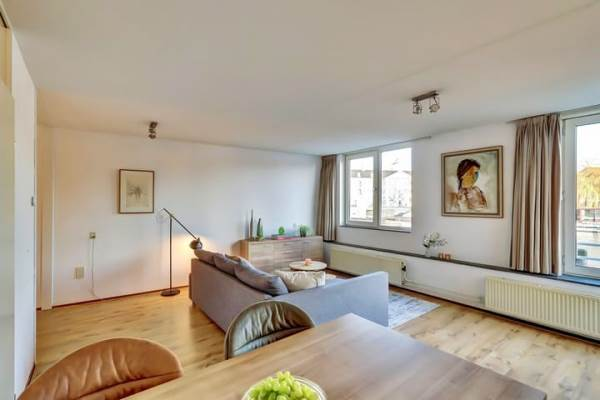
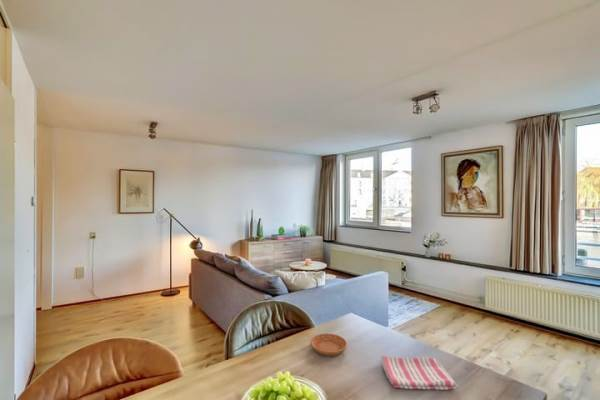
+ dish towel (416, 371)
+ saucer (328, 345)
